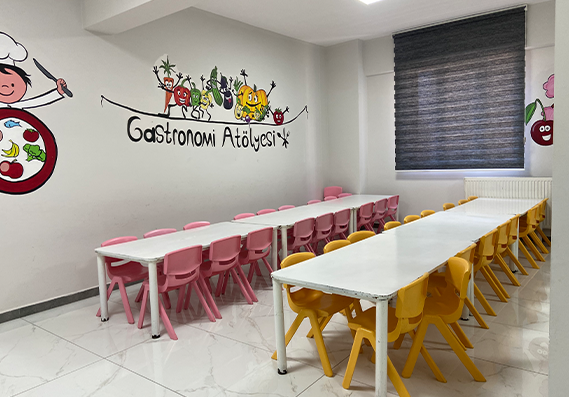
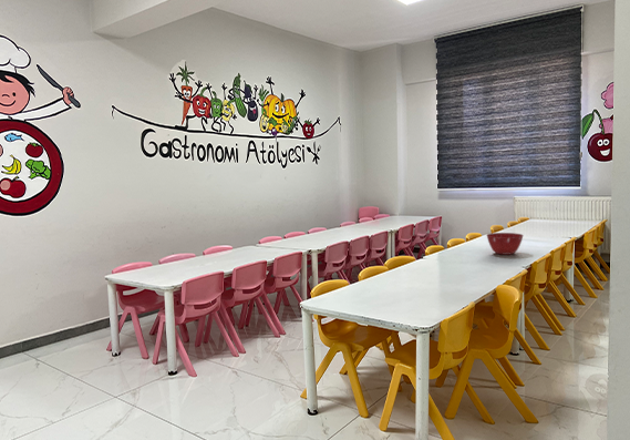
+ mixing bowl (504, 244)
